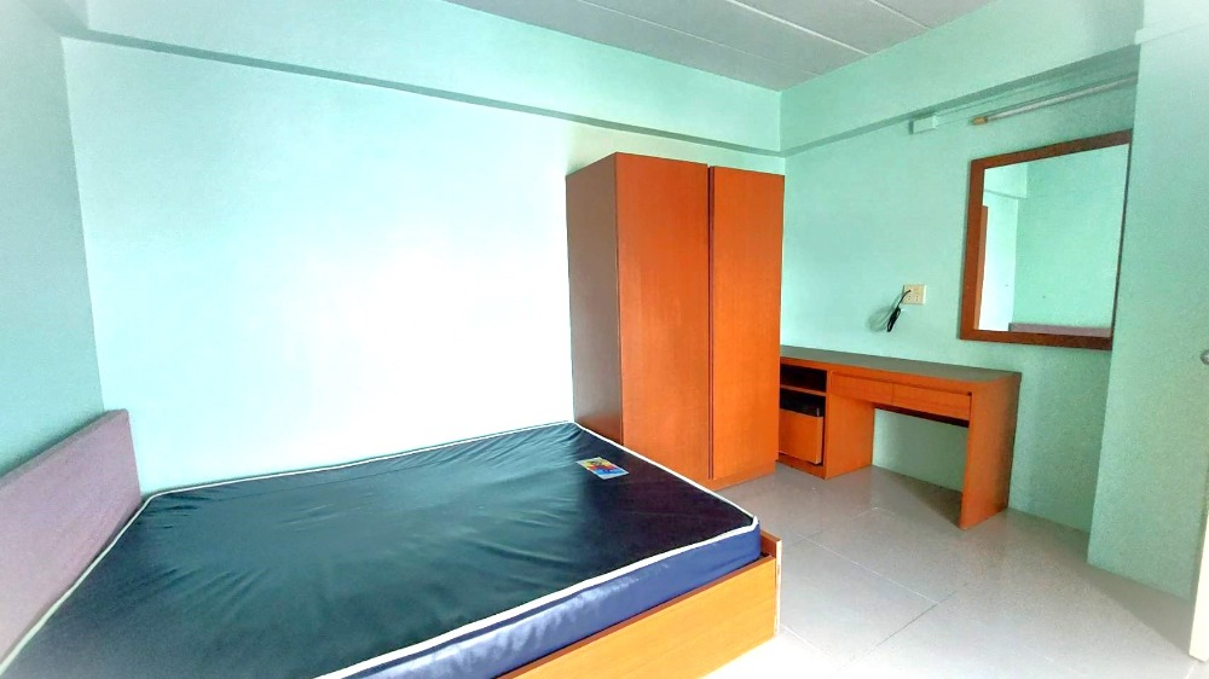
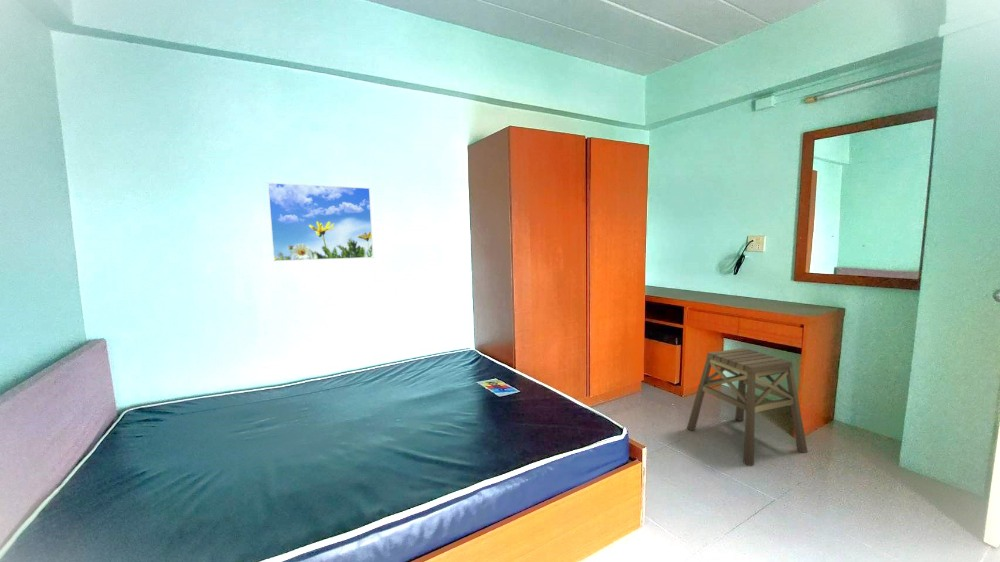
+ stool (745, 398)
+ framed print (323, 222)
